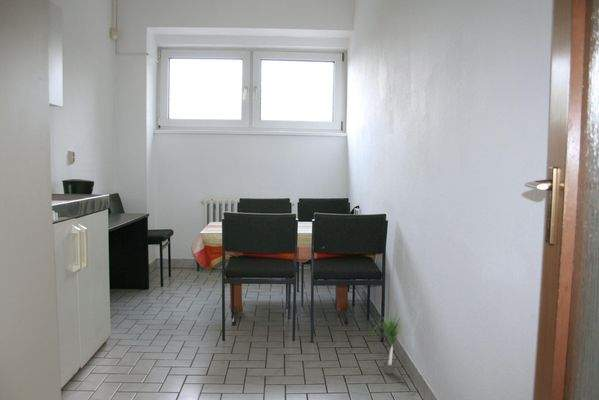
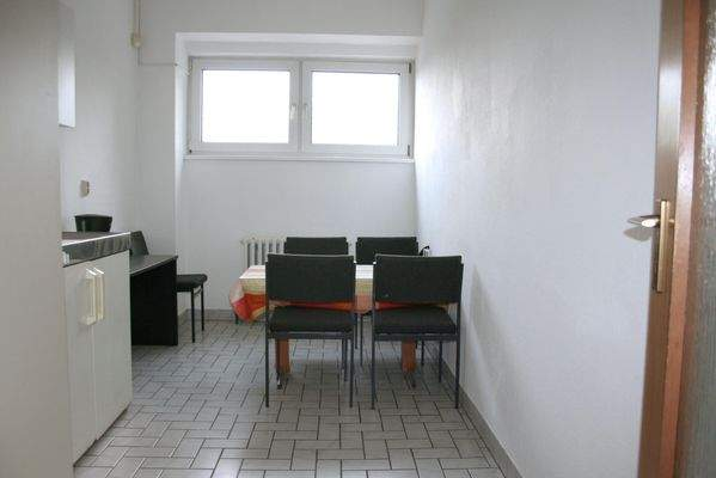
- potted plant (391, 341)
